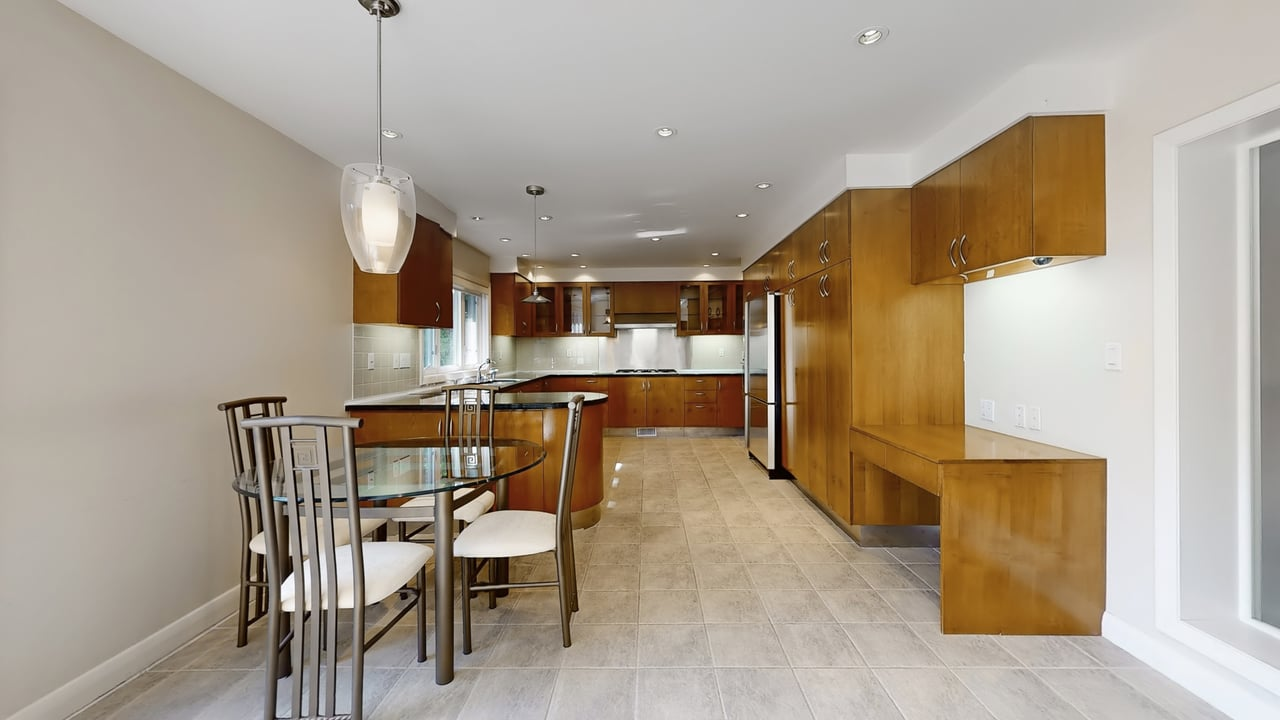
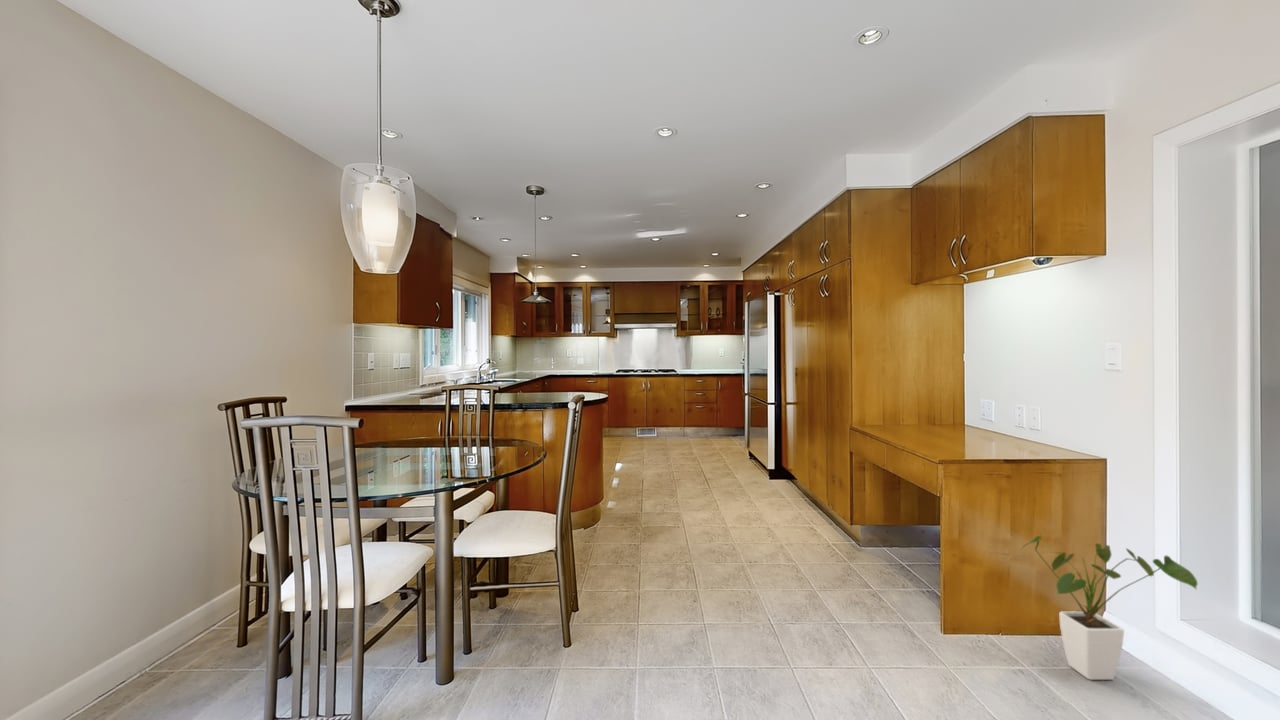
+ house plant (1098, 610)
